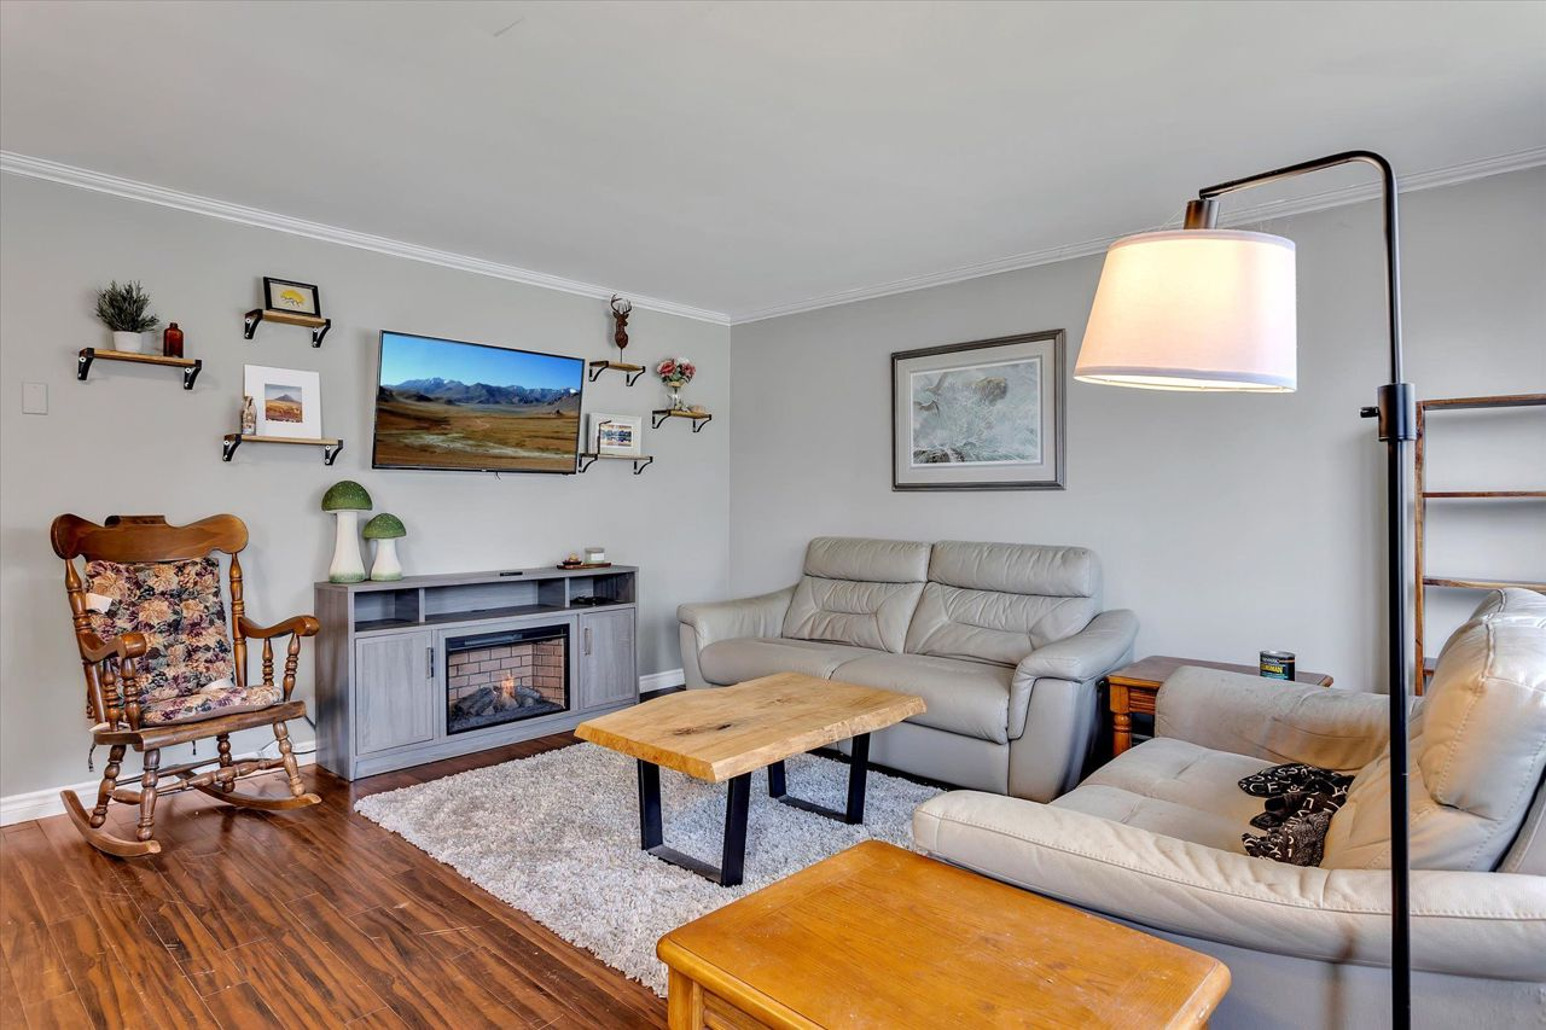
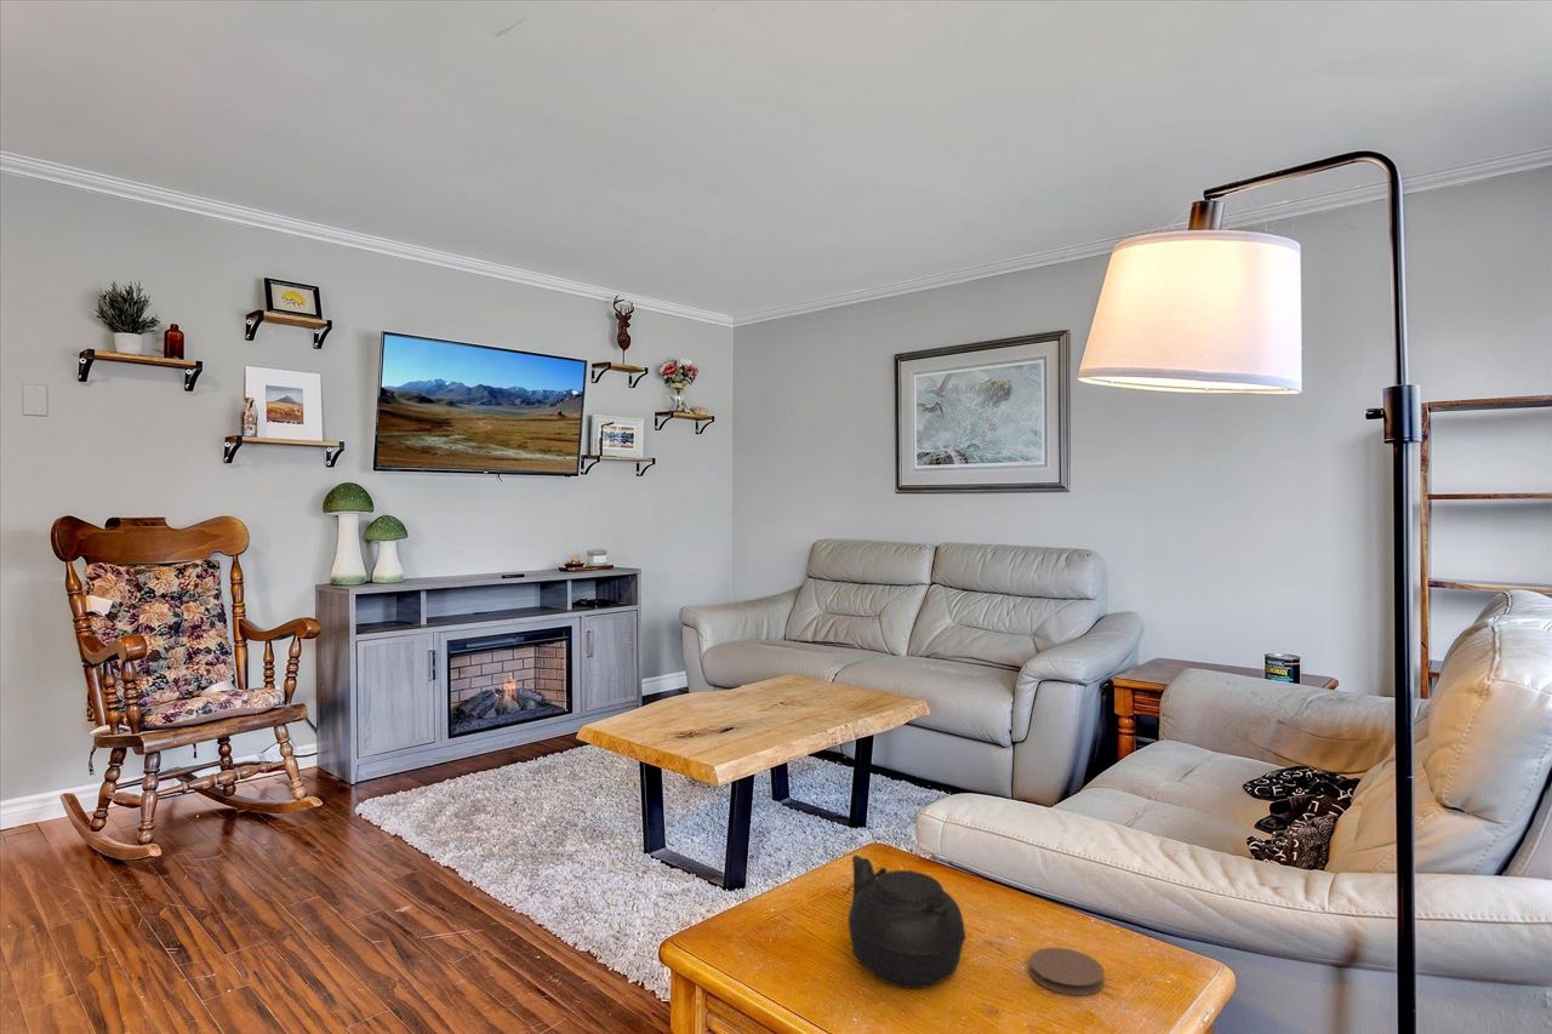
+ teapot (897, 920)
+ coaster (1066, 970)
